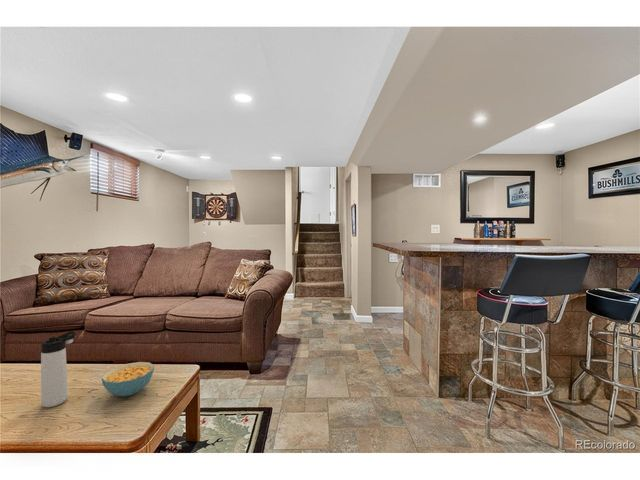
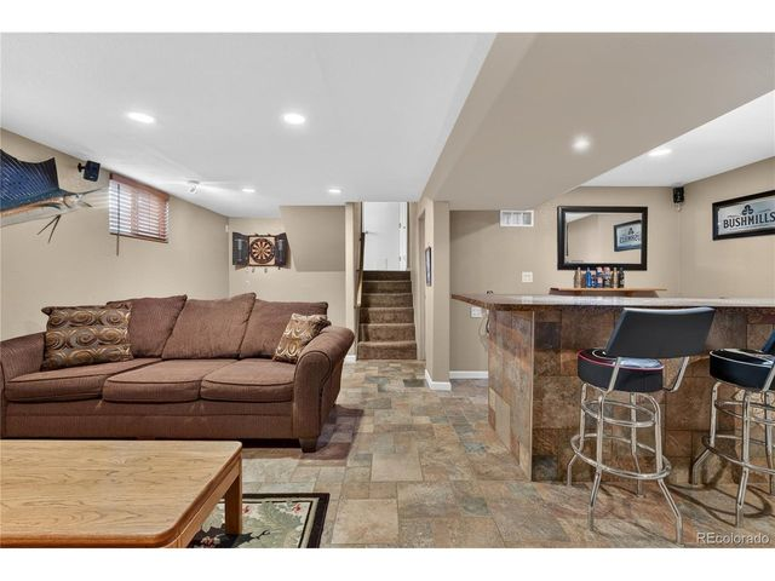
- cereal bowl (129, 382)
- thermos bottle (59, 368)
